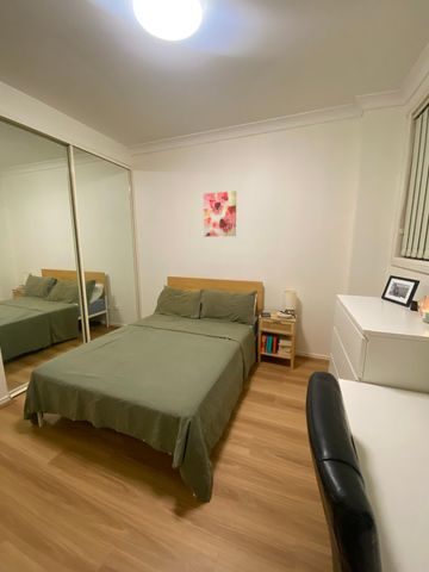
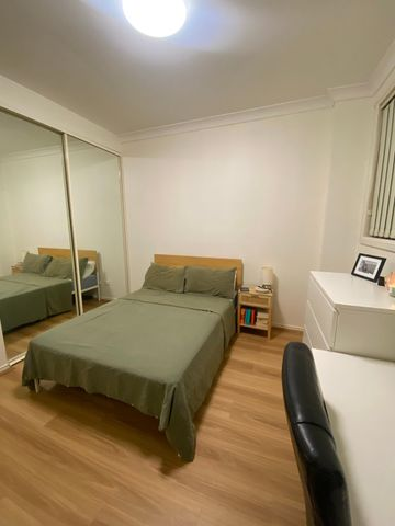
- wall art (219, 214)
